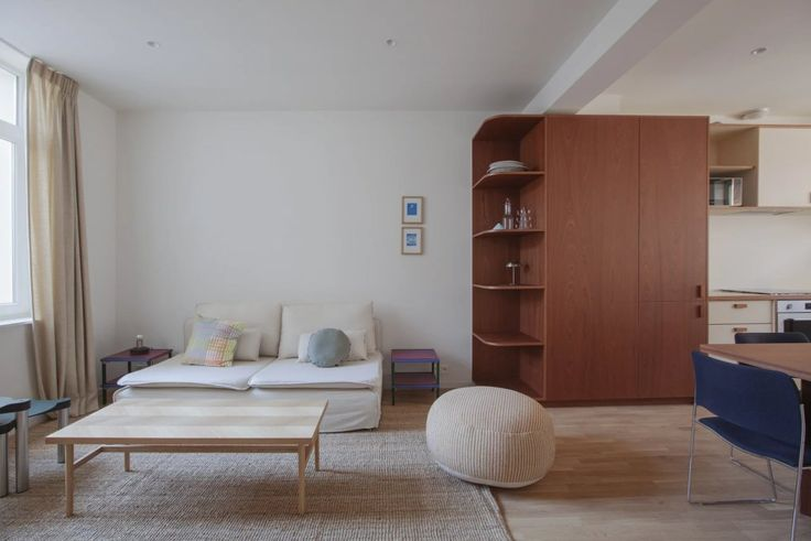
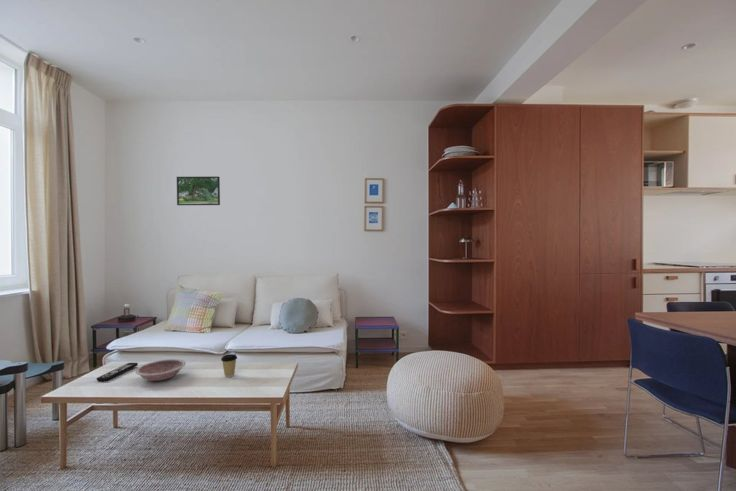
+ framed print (198, 190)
+ remote control (118, 371)
+ bowl (161, 372)
+ coffee cup (229, 365)
